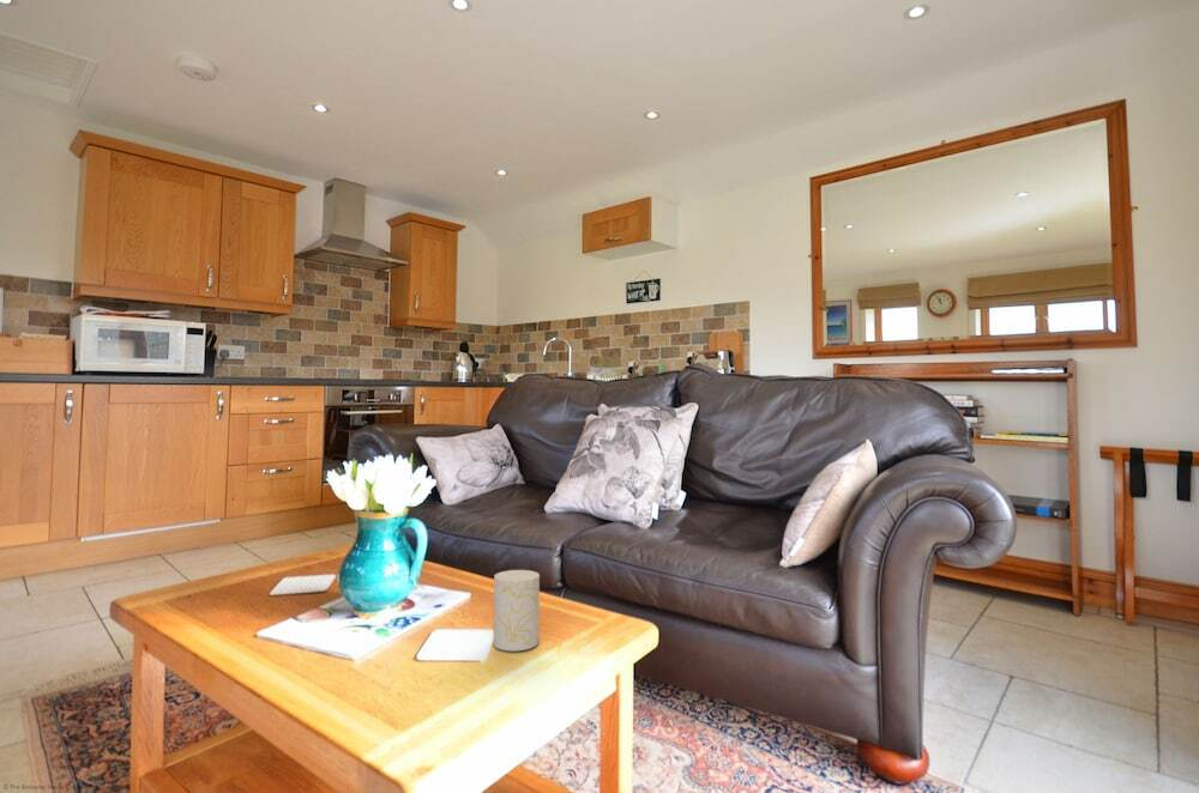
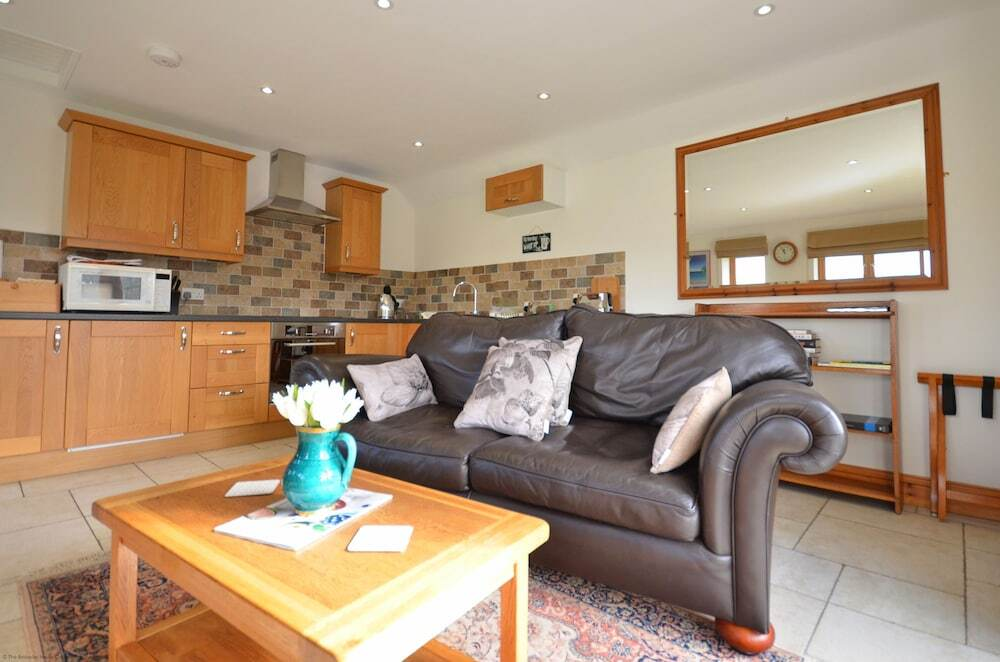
- cup (516, 609)
